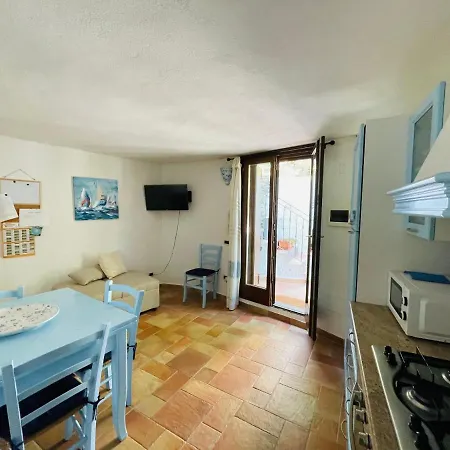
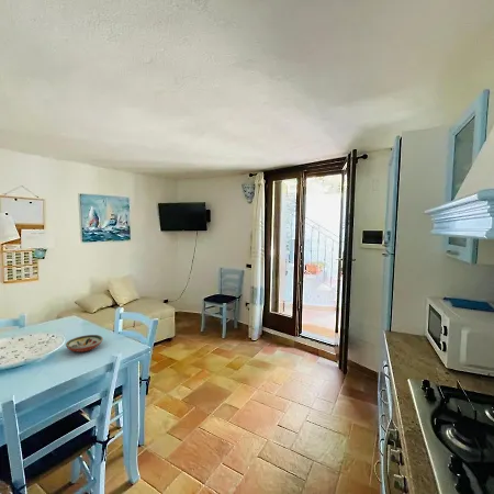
+ decorative bowl (85, 345)
